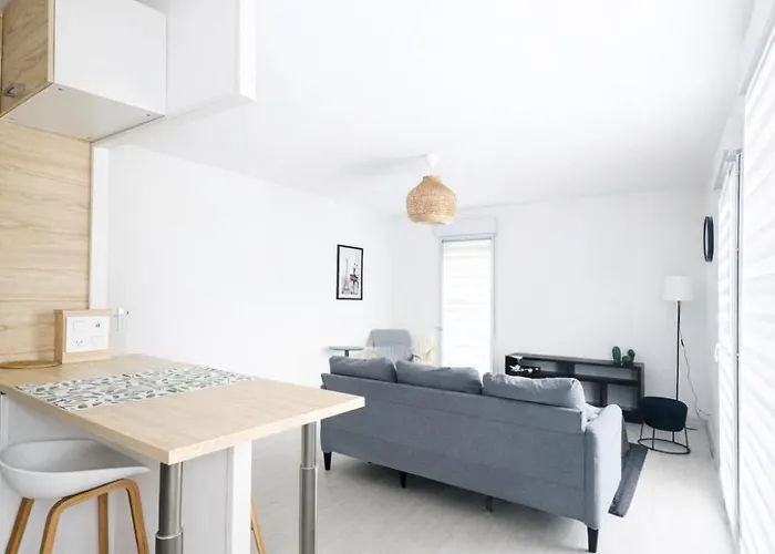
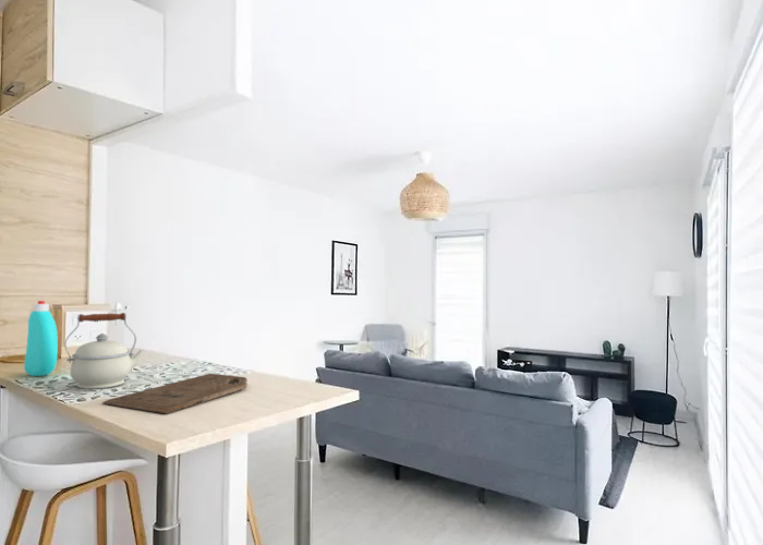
+ bottle (41, 338)
+ kettle (107, 348)
+ cutting board (191, 390)
